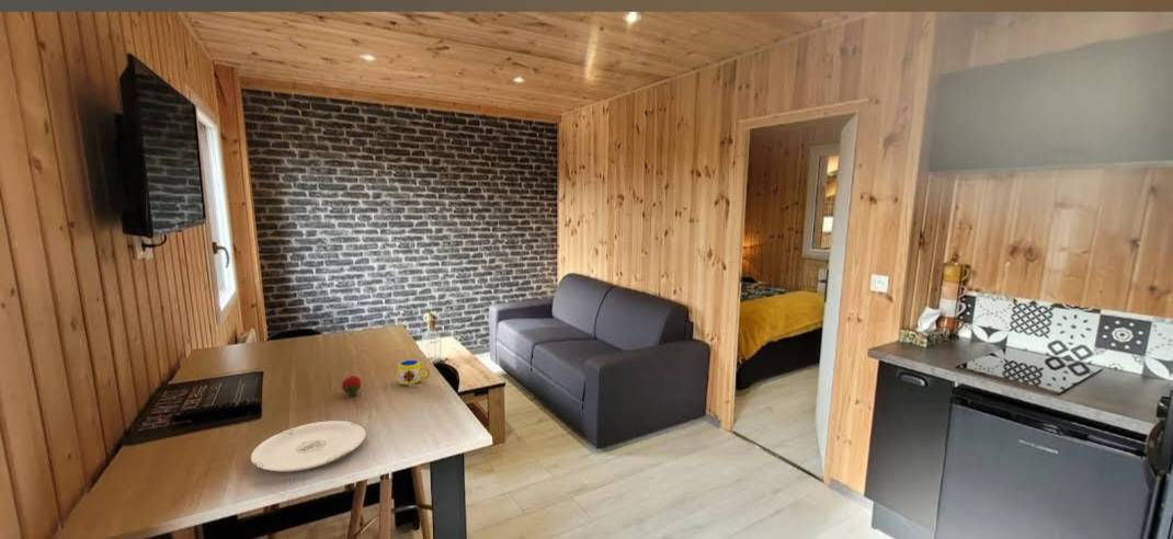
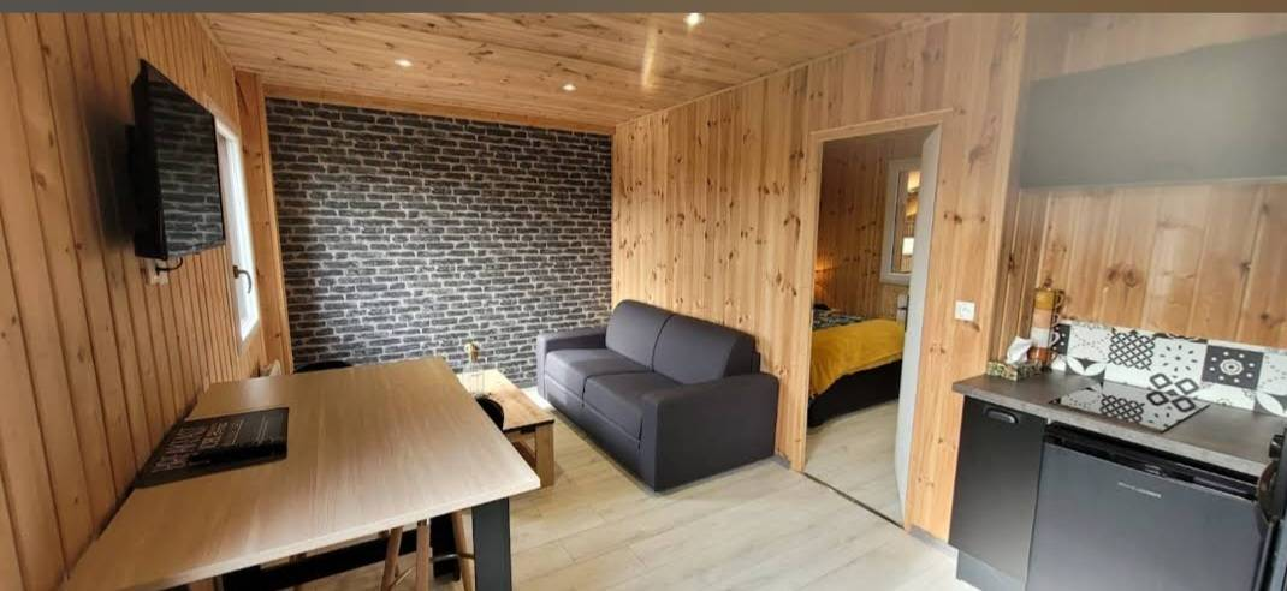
- mug (413, 371)
- plate (311, 446)
- fruit (351, 385)
